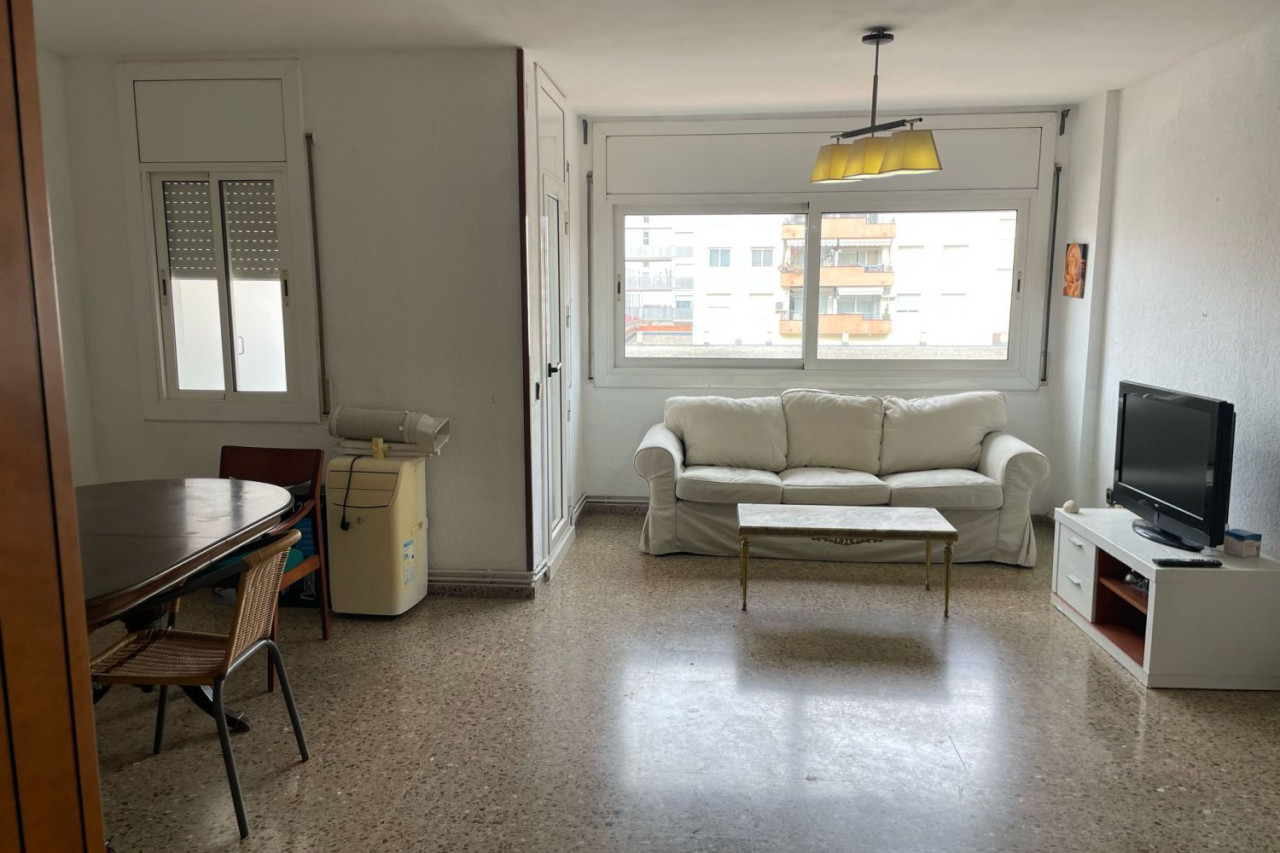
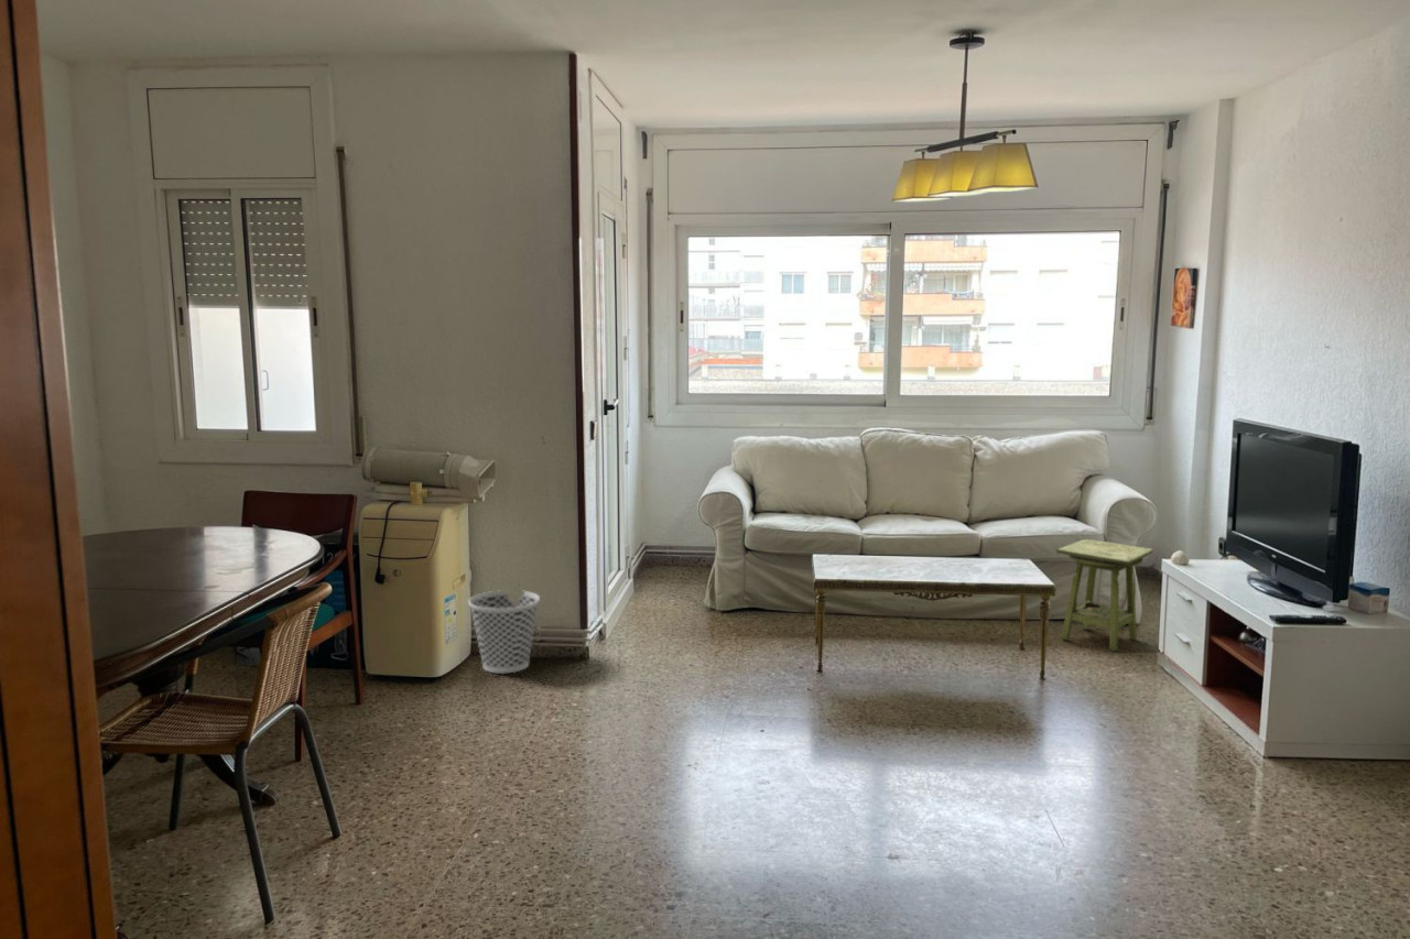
+ wastebasket (505, 632)
+ side table (1093, 594)
